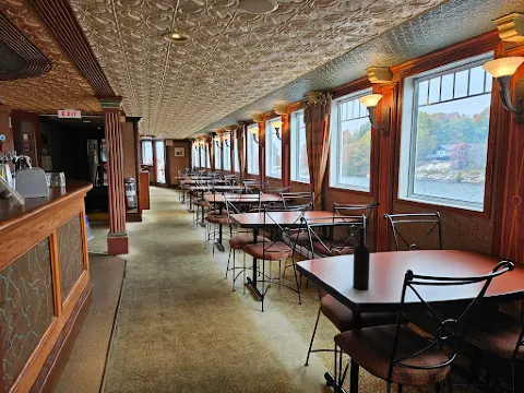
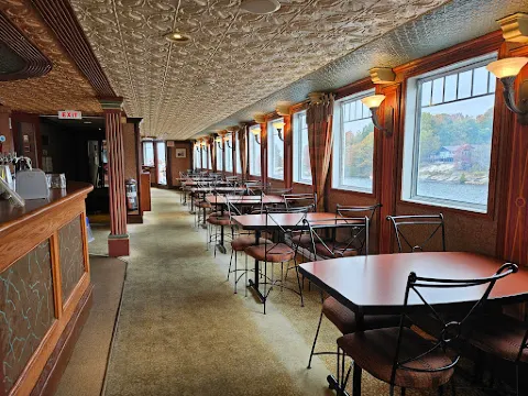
- wine bottle (361, 258)
